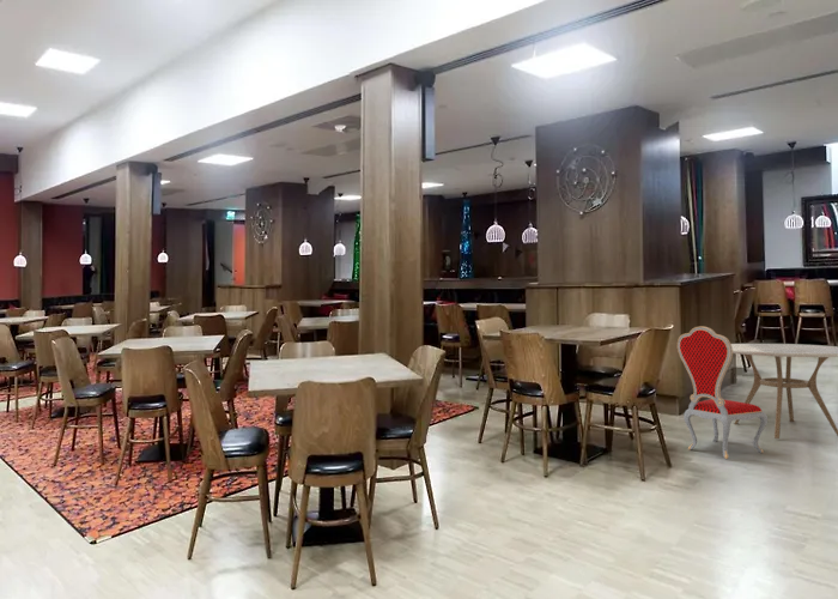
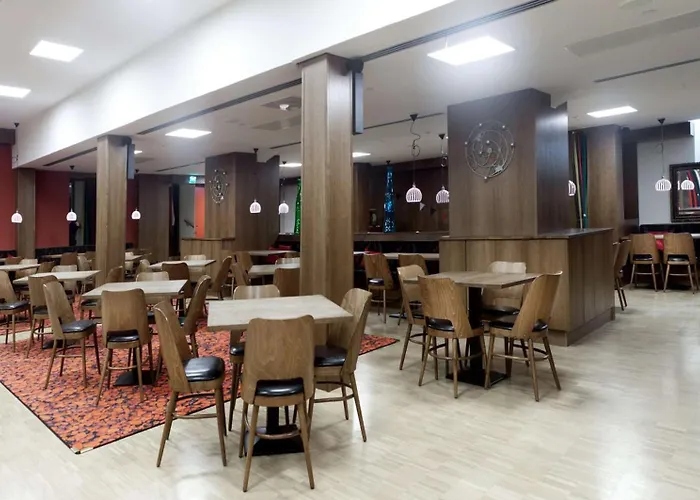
- dining table (784, 387)
- dining chair (719, 388)
